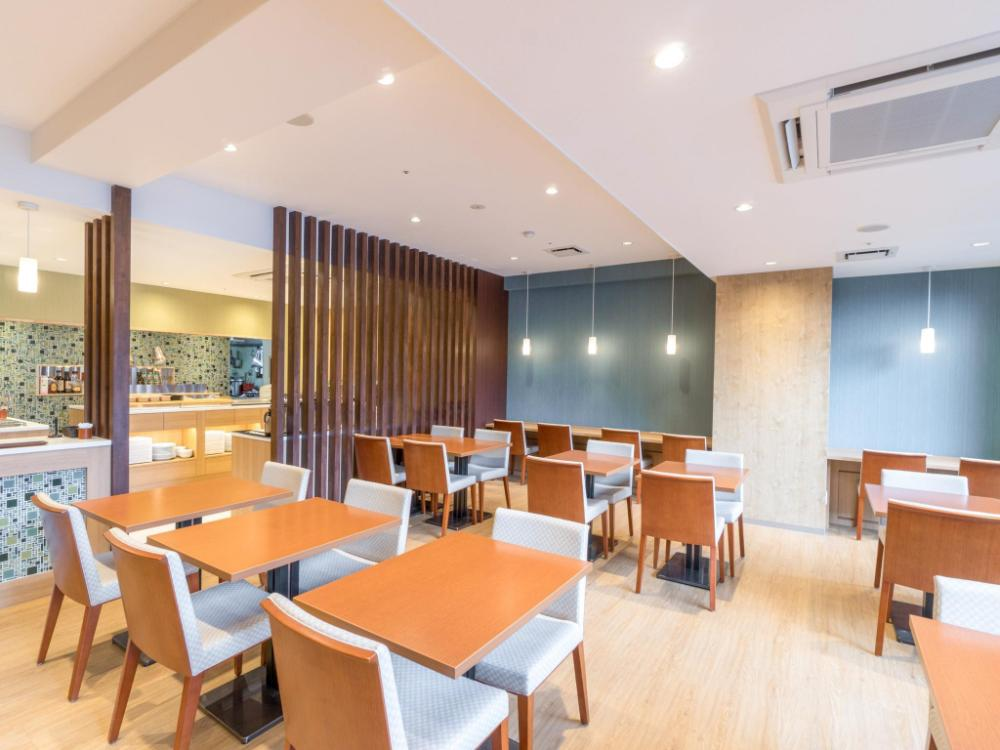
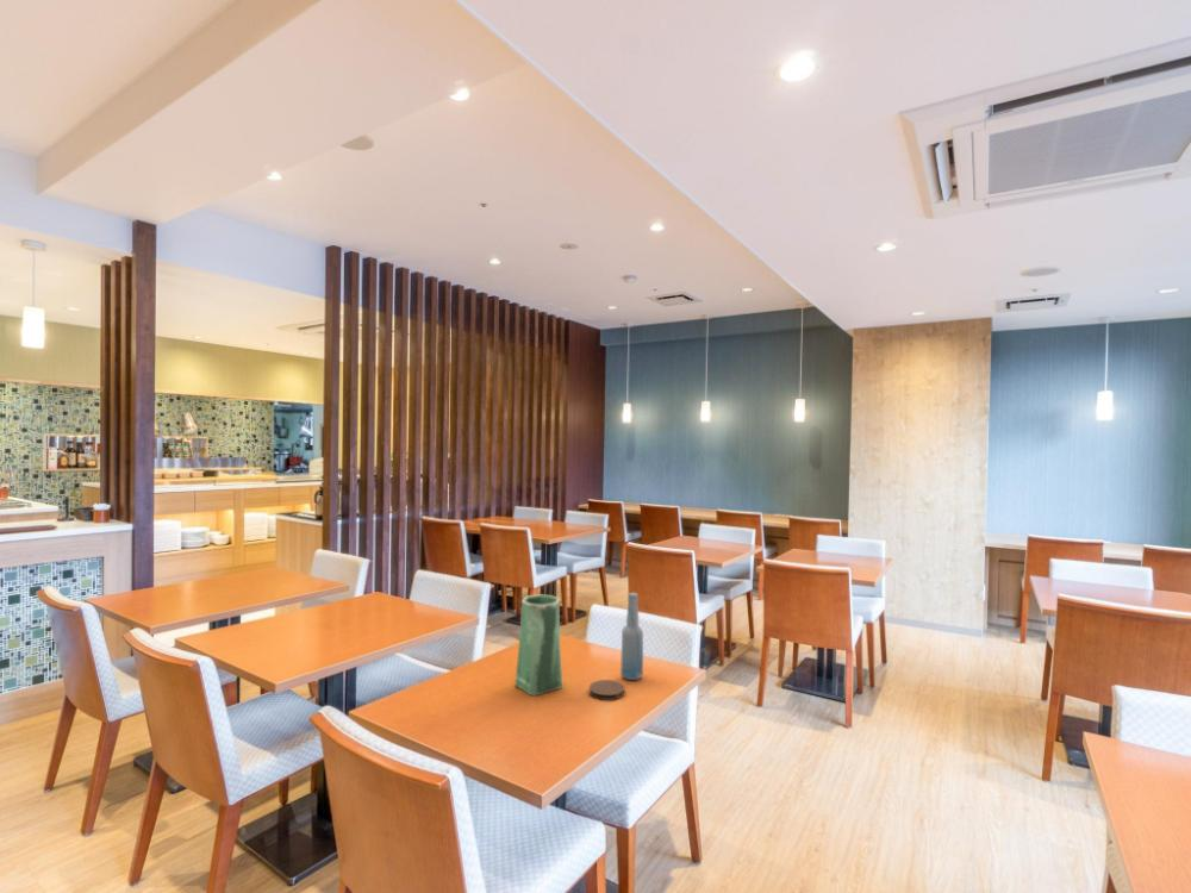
+ vase (540, 642)
+ coaster (606, 689)
+ bottle (632, 635)
